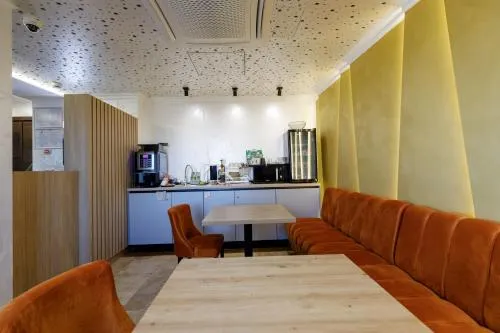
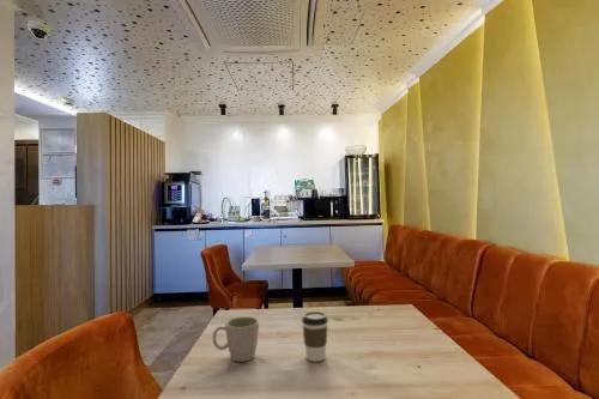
+ mug (236, 339)
+ coffee cup (315, 335)
